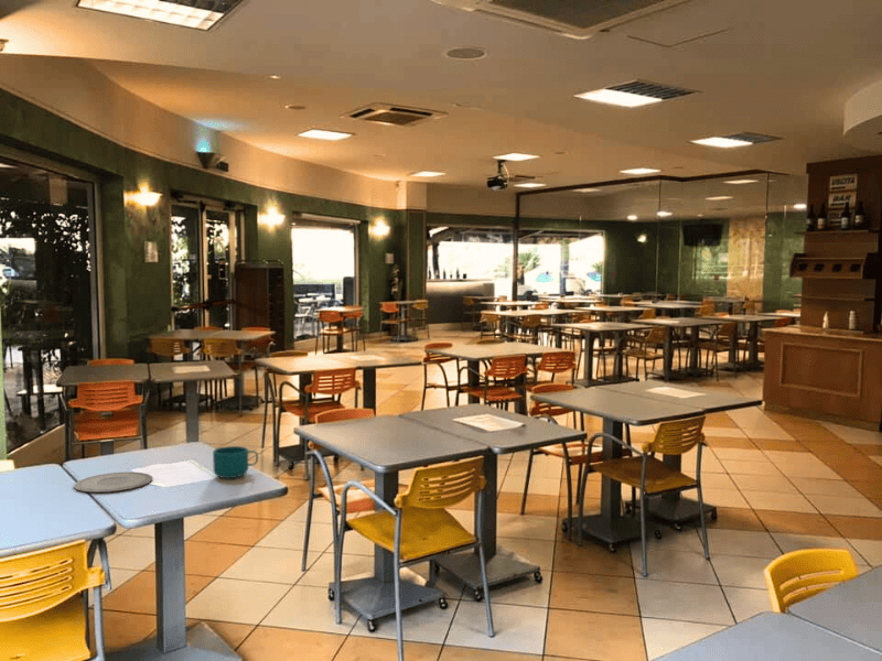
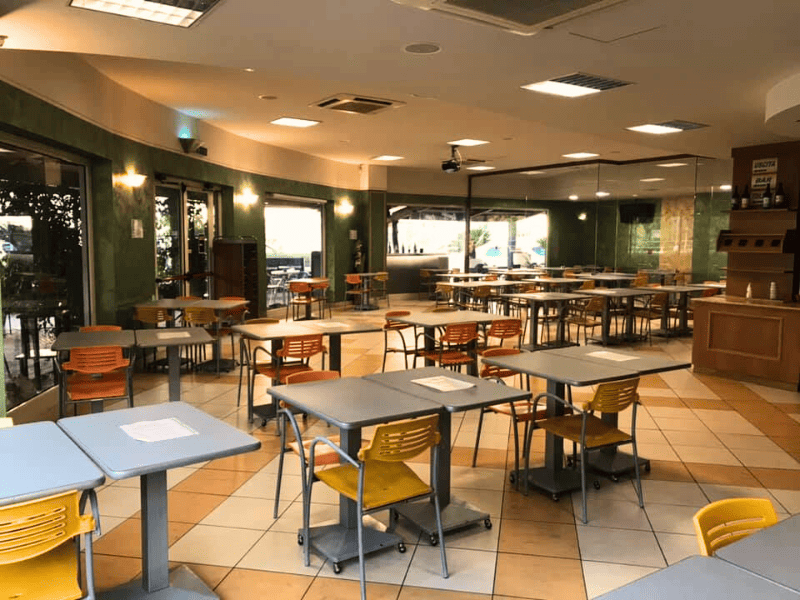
- plate (114, 481)
- cup (236, 462)
